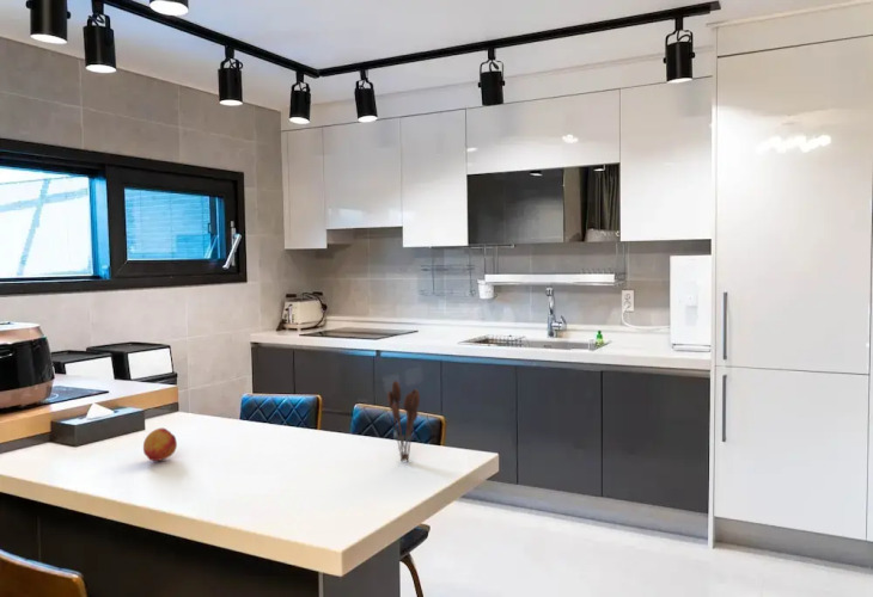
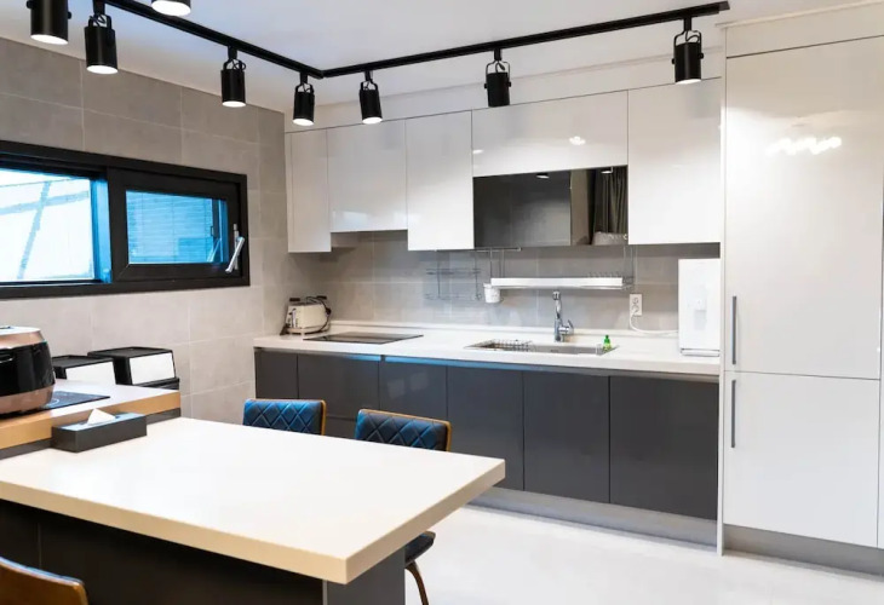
- utensil holder (407, 421)
- fruit (160, 444)
